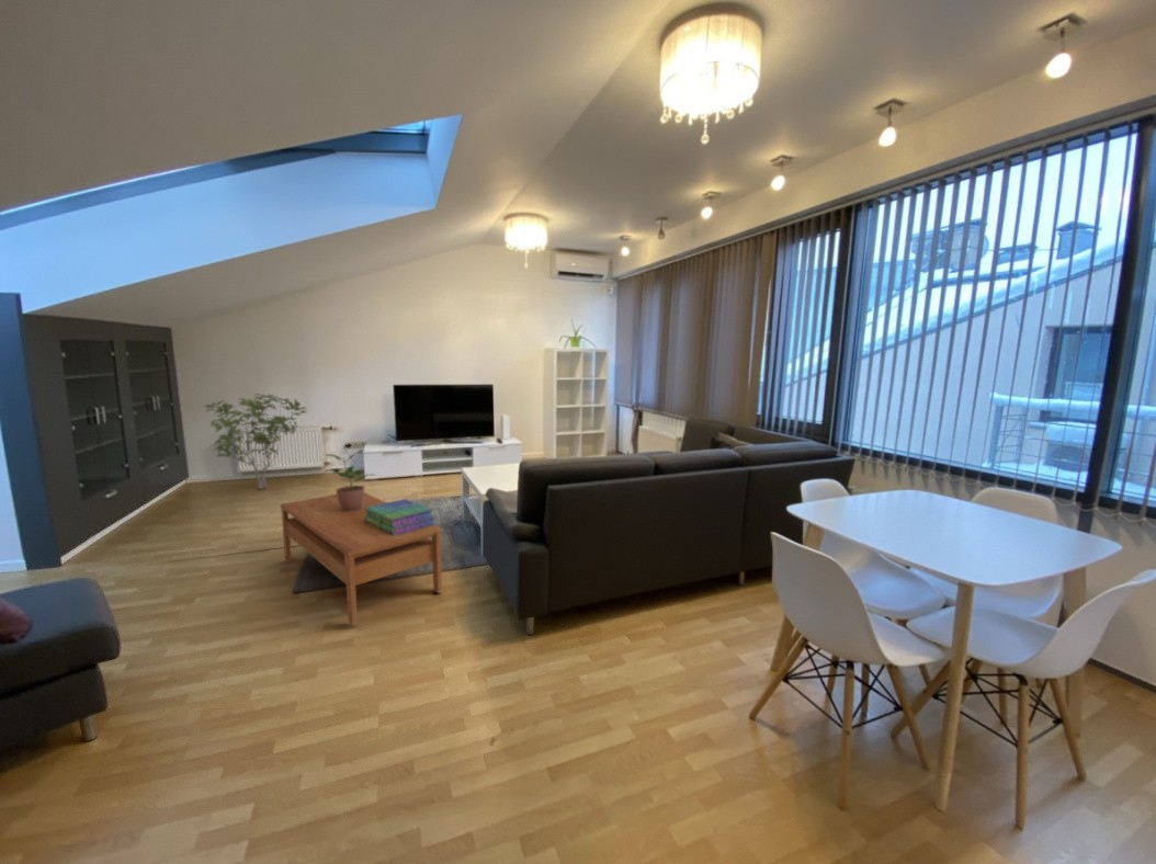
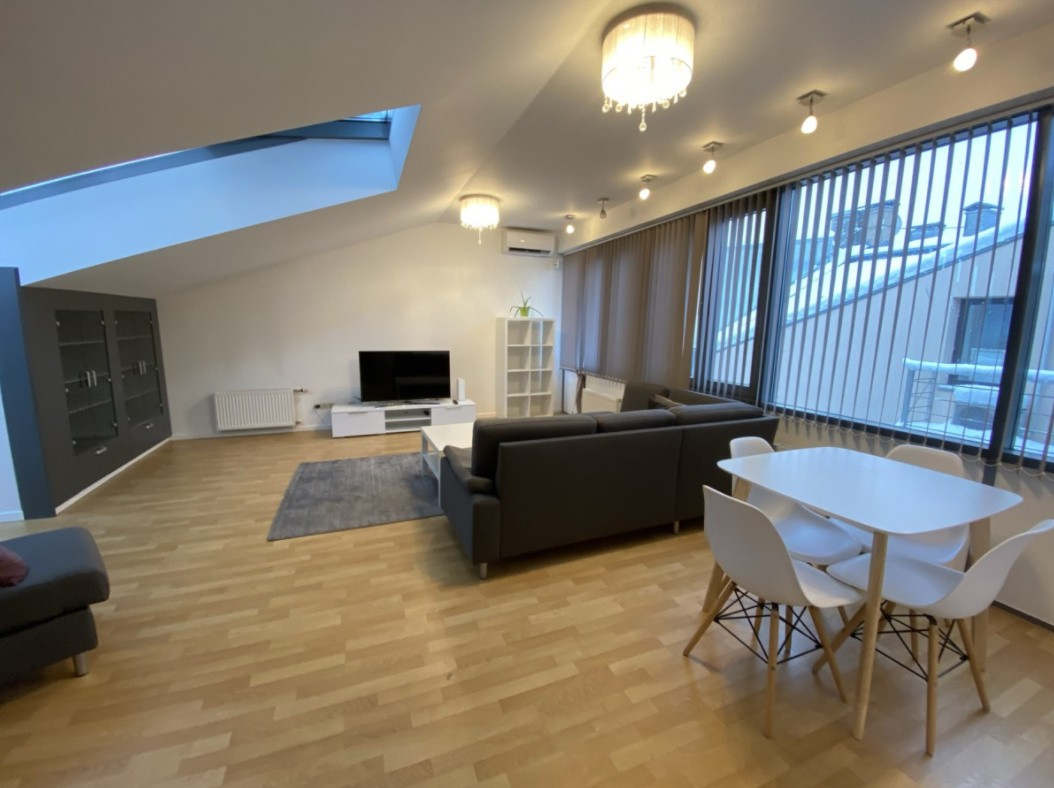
- stack of books (399, 515)
- coffee table (356, 545)
- potted plant (345, 478)
- shrub (259, 441)
